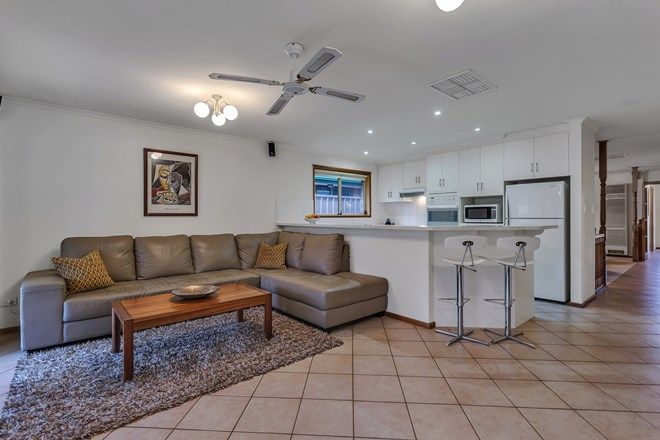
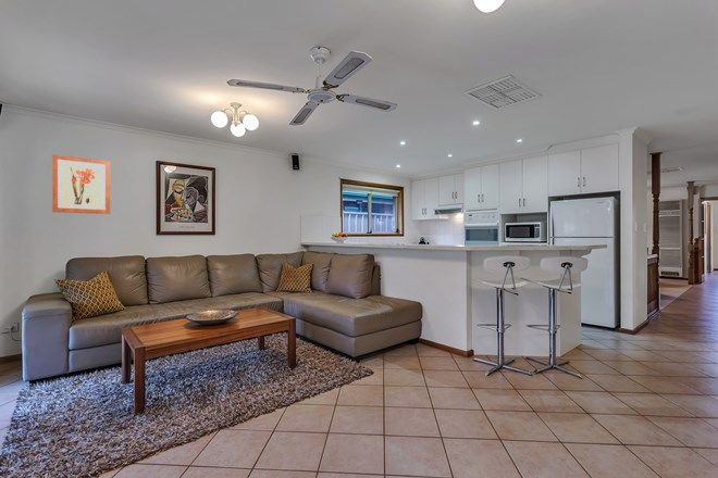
+ wall art (82, 185)
